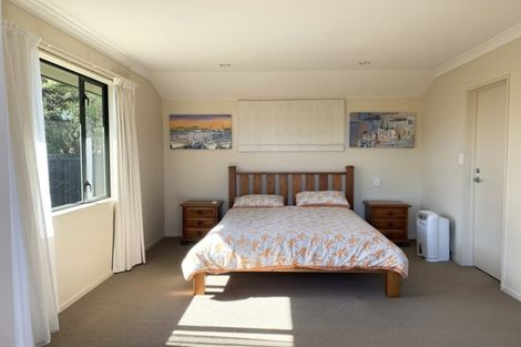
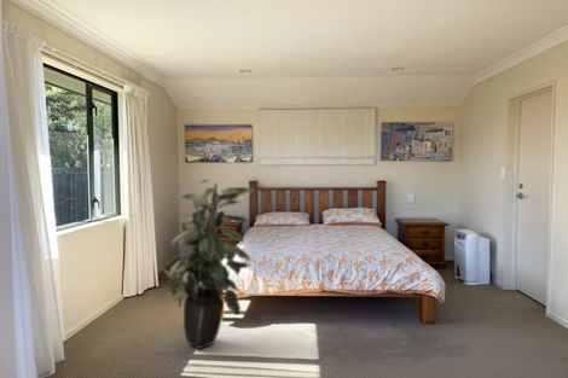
+ indoor plant (208, 262)
